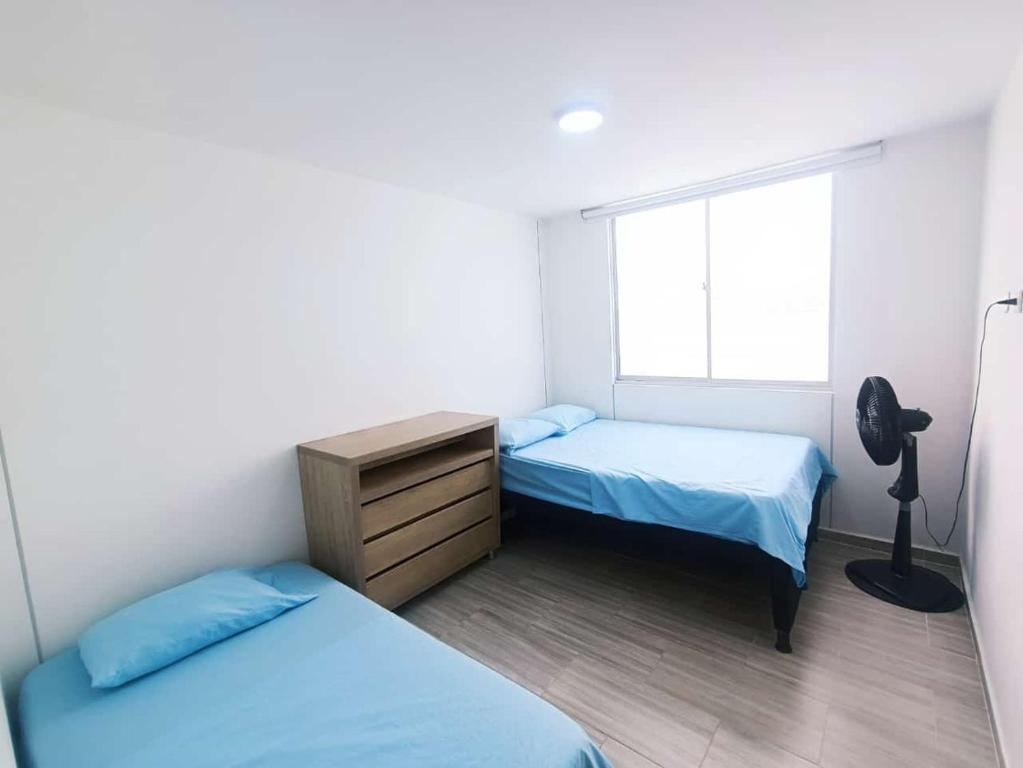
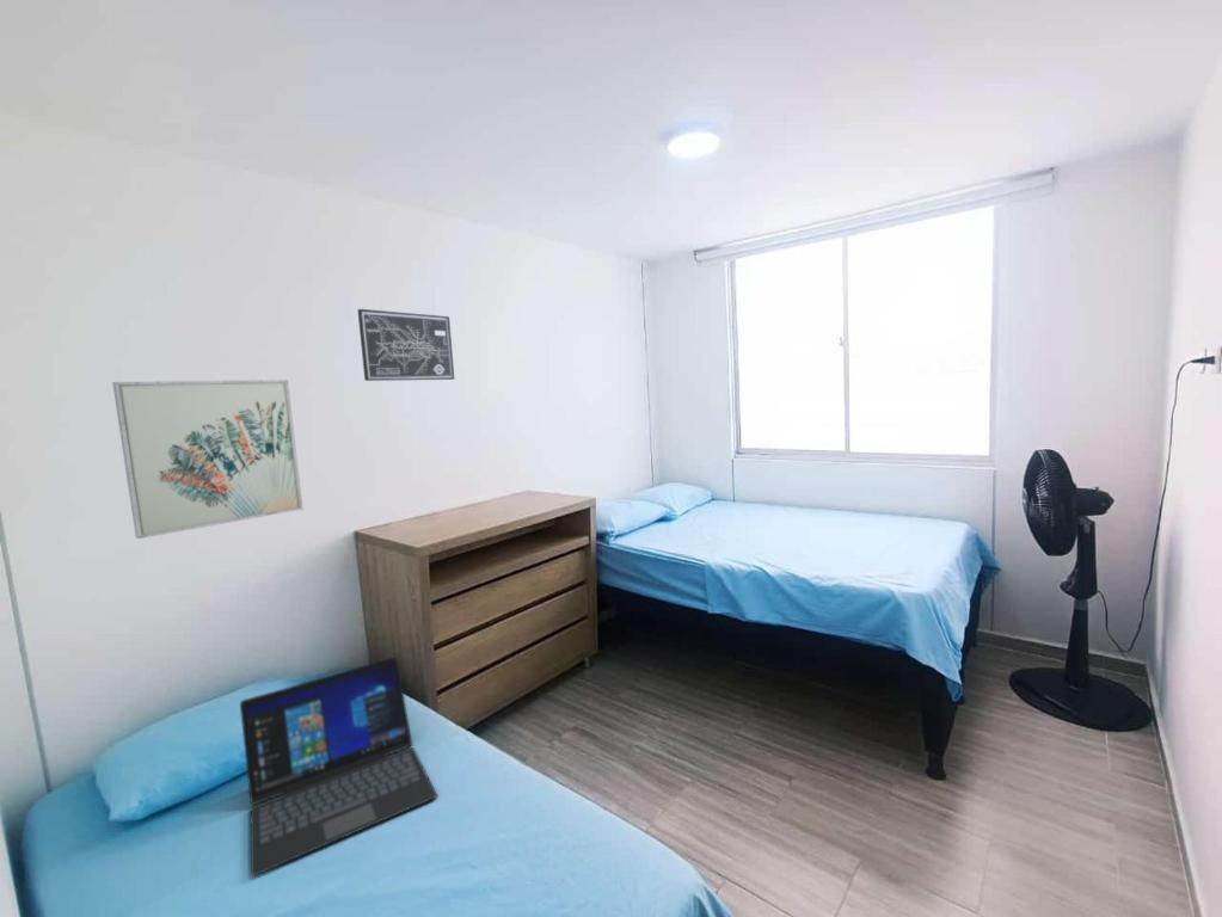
+ wall art (217, 453)
+ wall art (409, 346)
+ laptop (336, 746)
